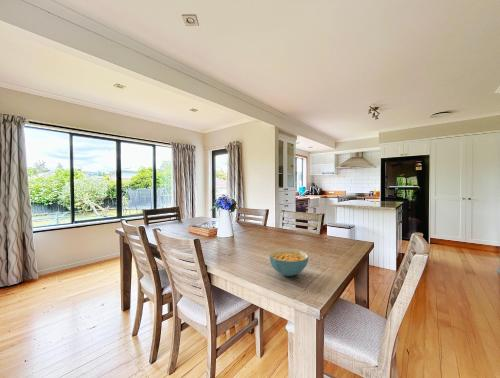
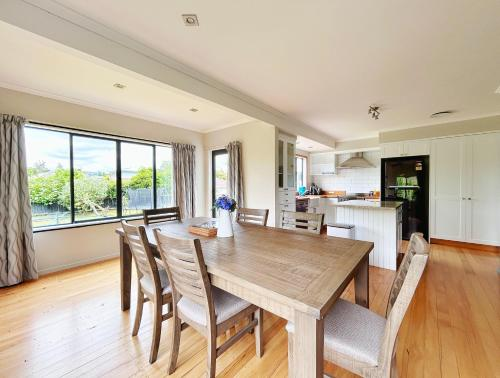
- cereal bowl (288, 264)
